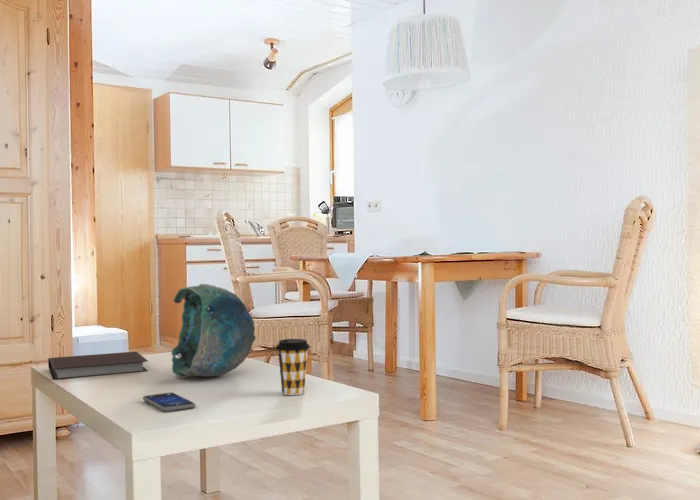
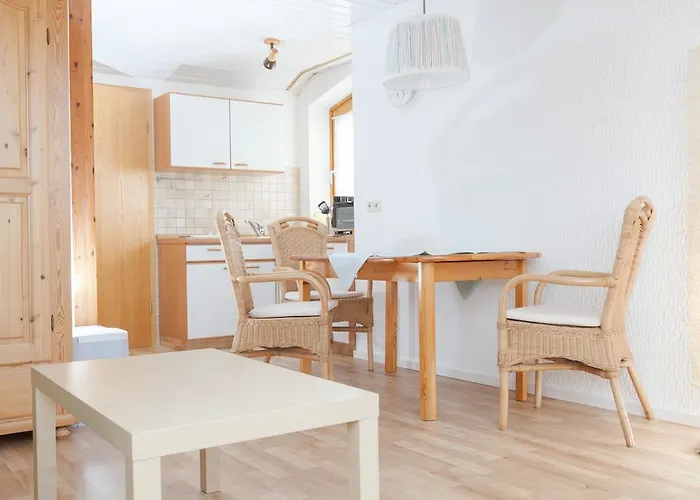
- decorative bowl (209, 329)
- notebook (97, 364)
- coffee cup (293, 366)
- smartphone (168, 401)
